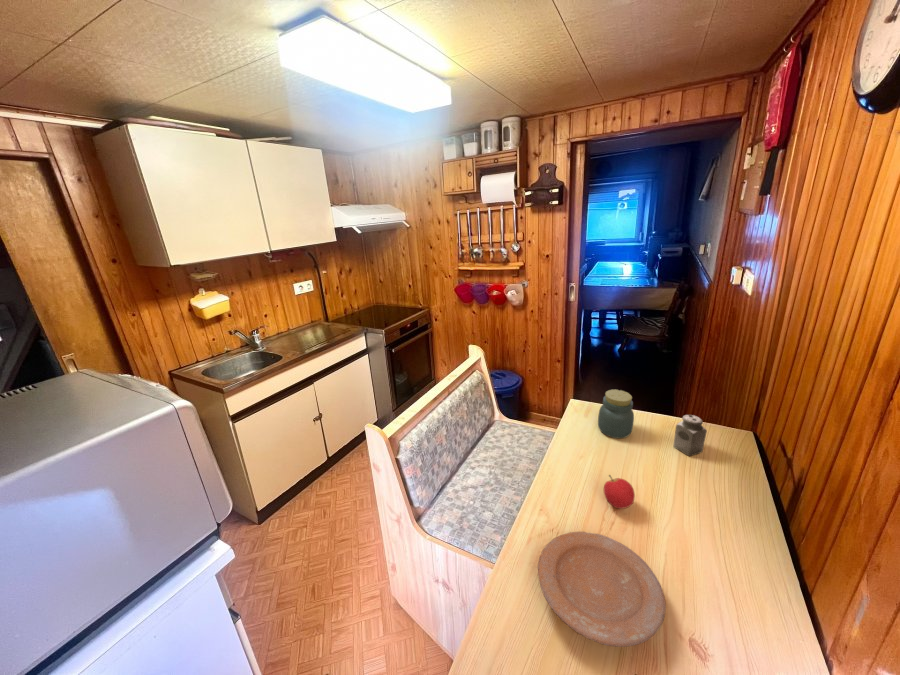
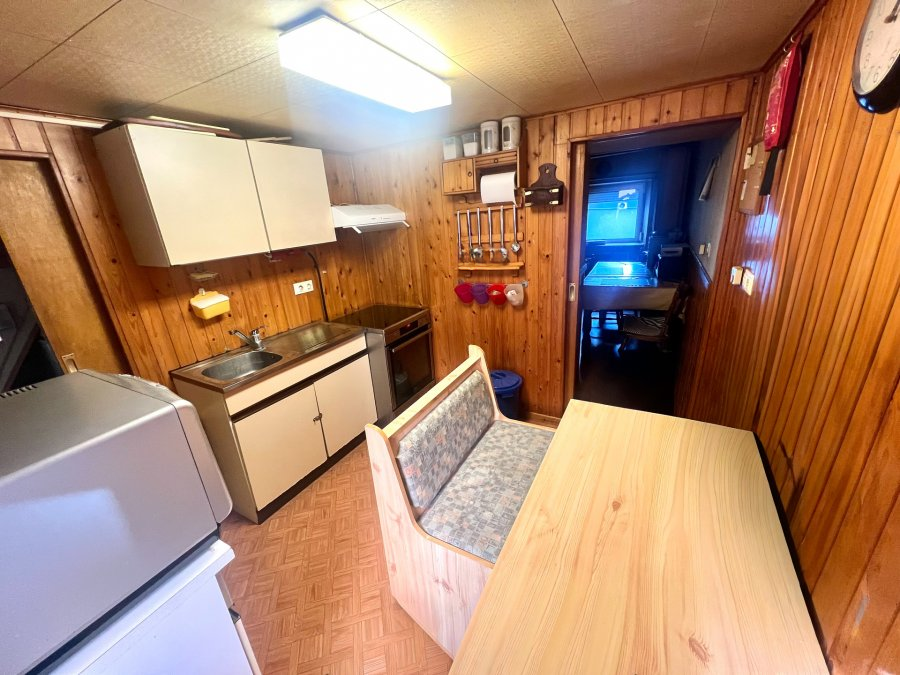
- salt shaker (690, 433)
- plate (597, 585)
- jar (616, 412)
- fruit (618, 492)
